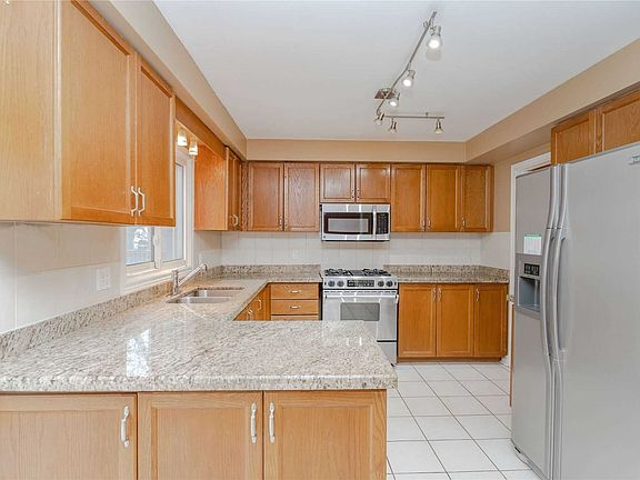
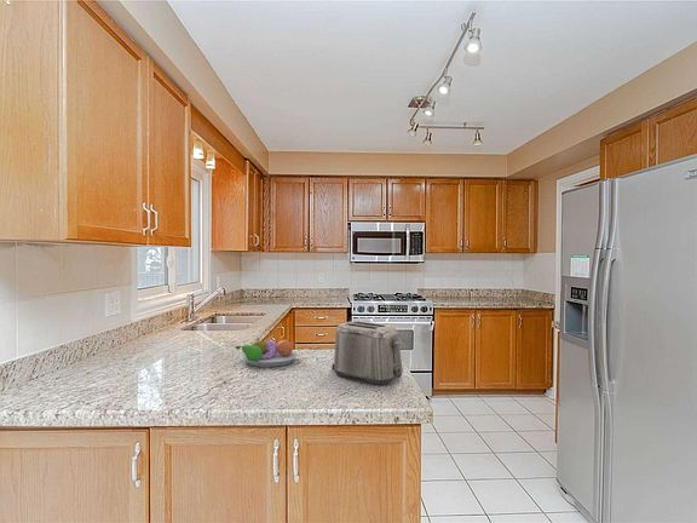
+ toaster (364, 350)
+ fruit bowl (267, 350)
